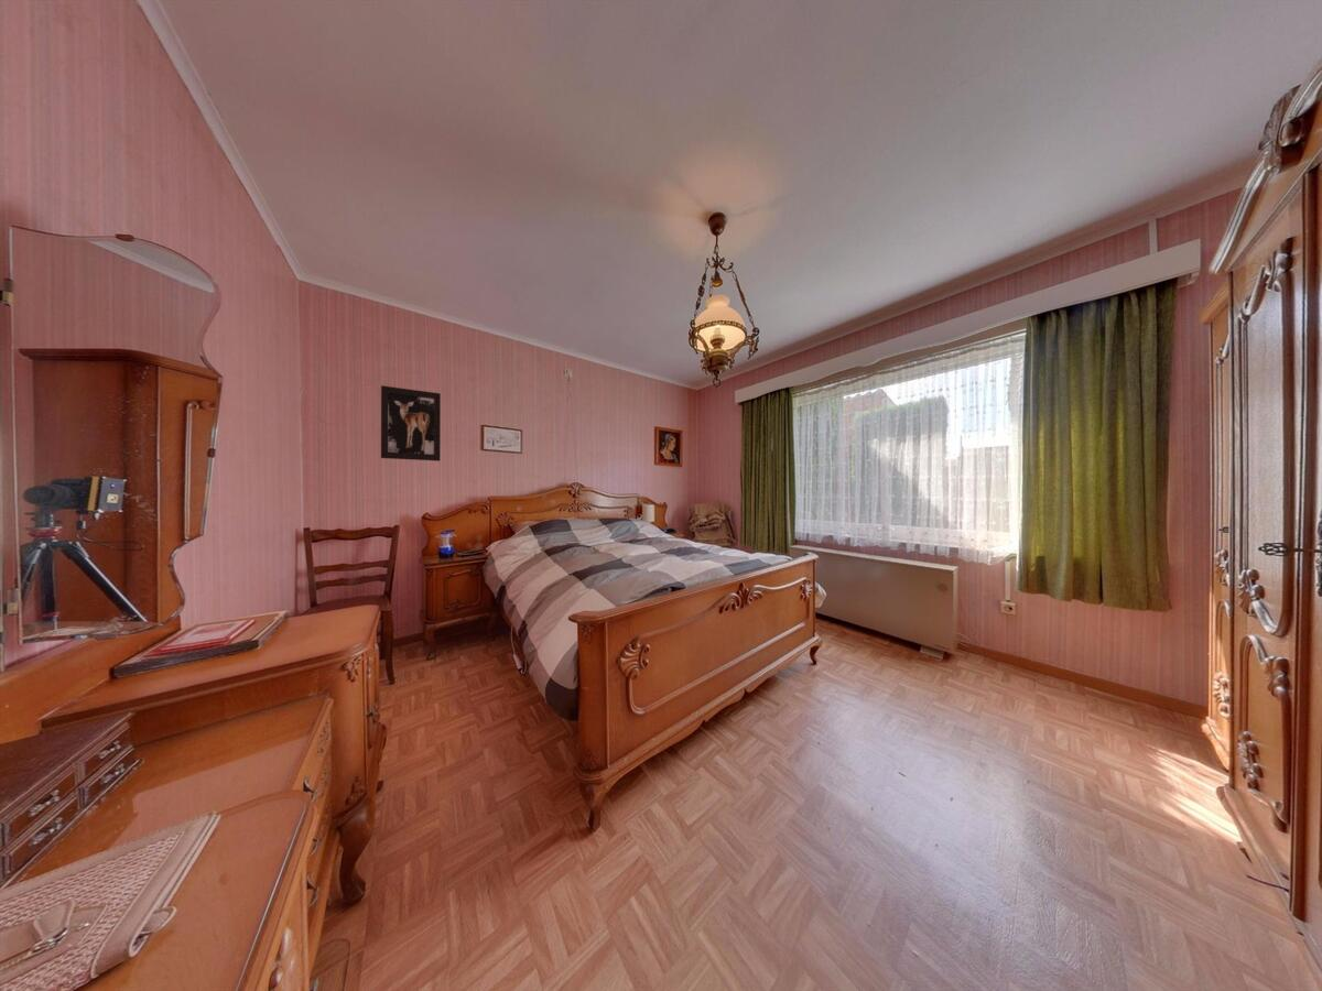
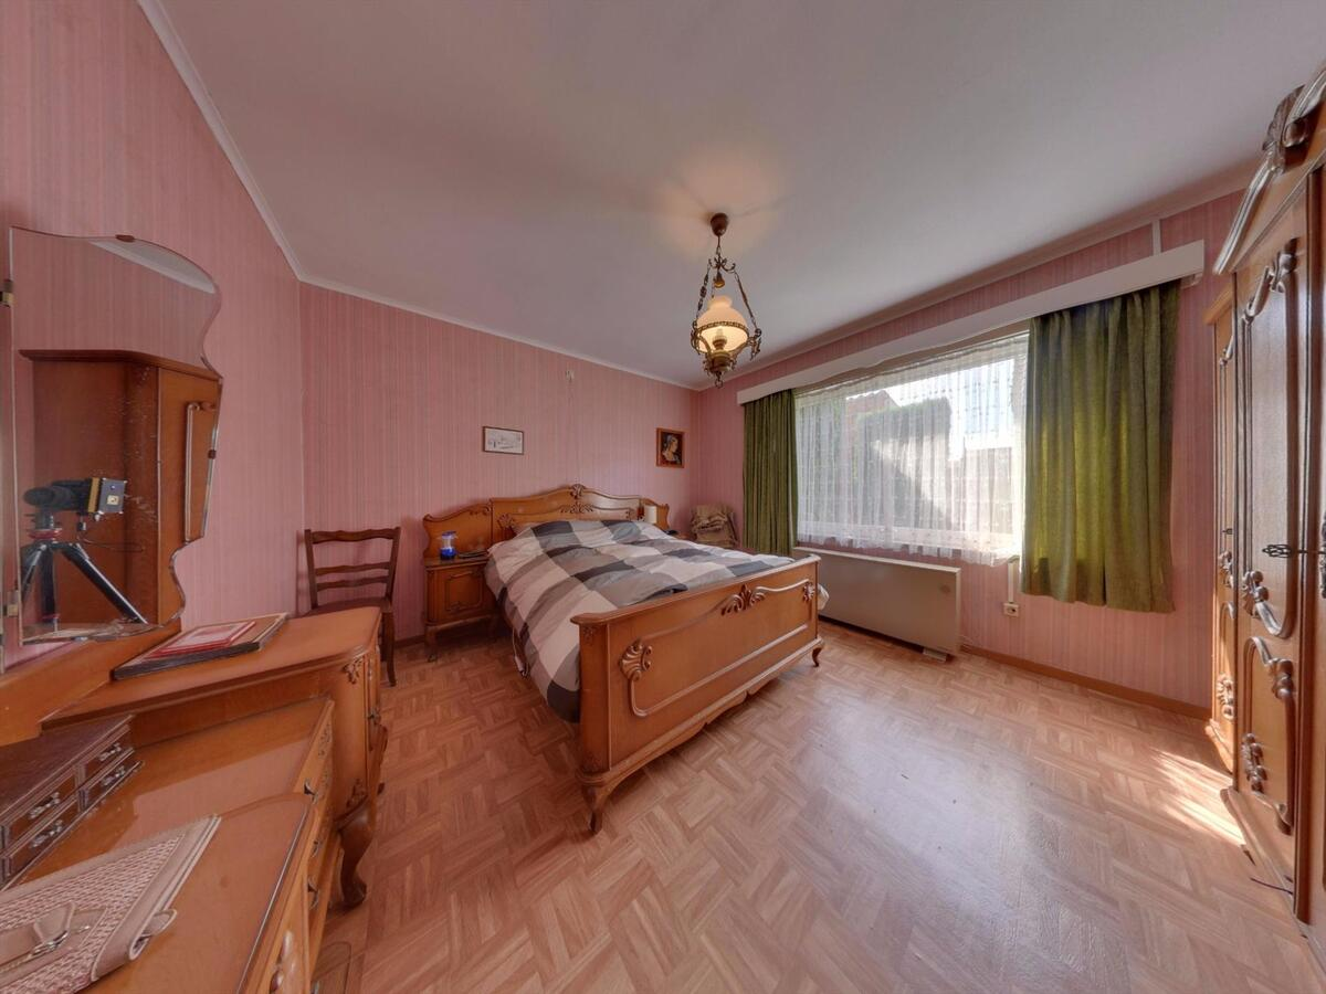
- wall art (411, 424)
